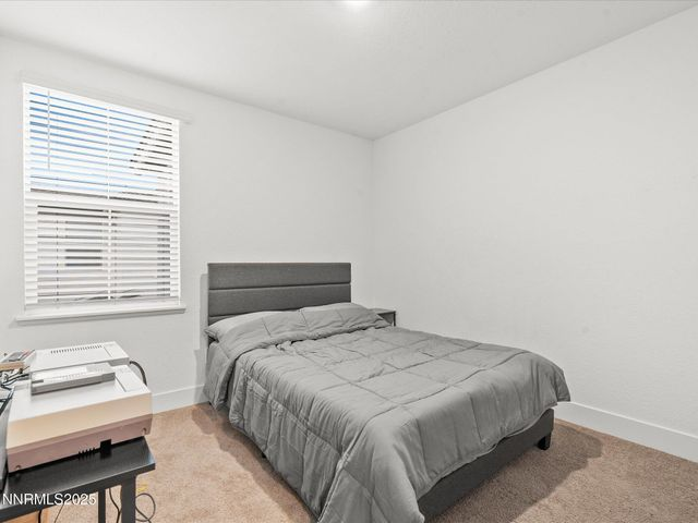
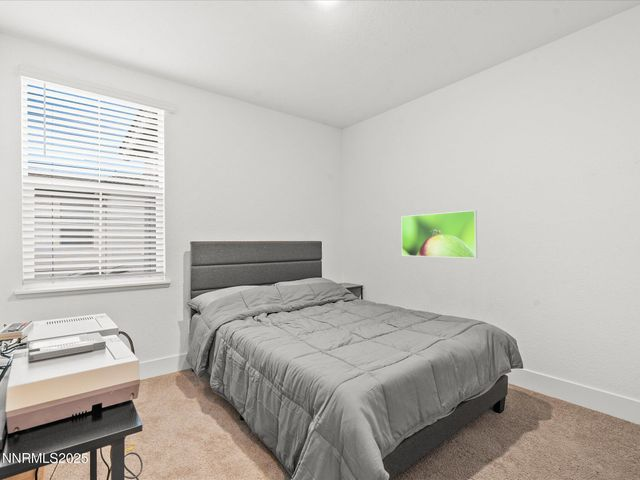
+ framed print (435, 235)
